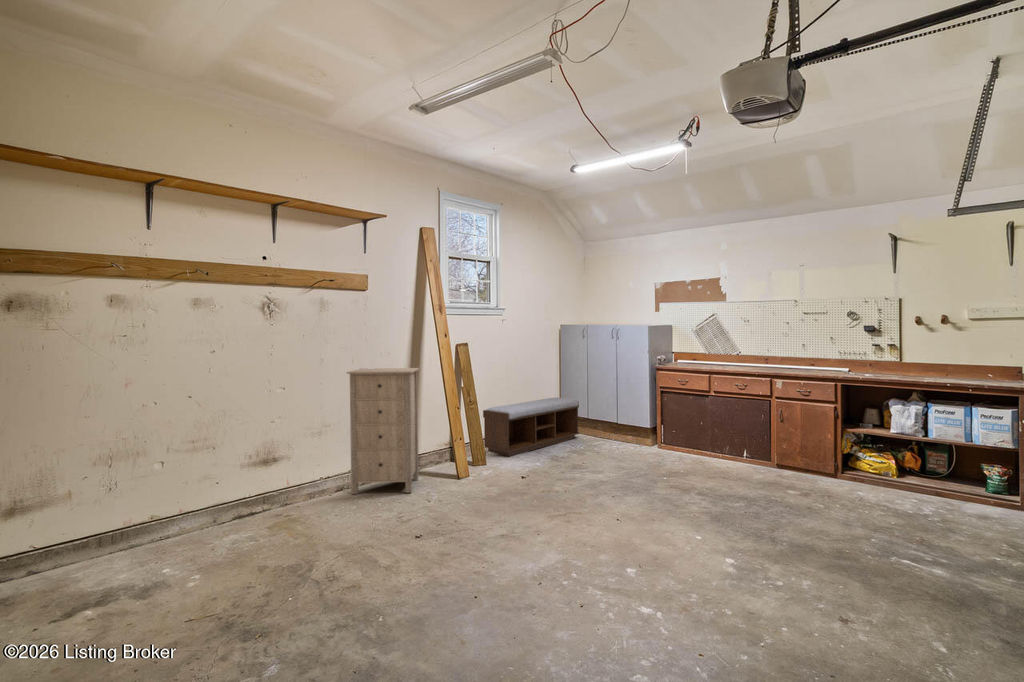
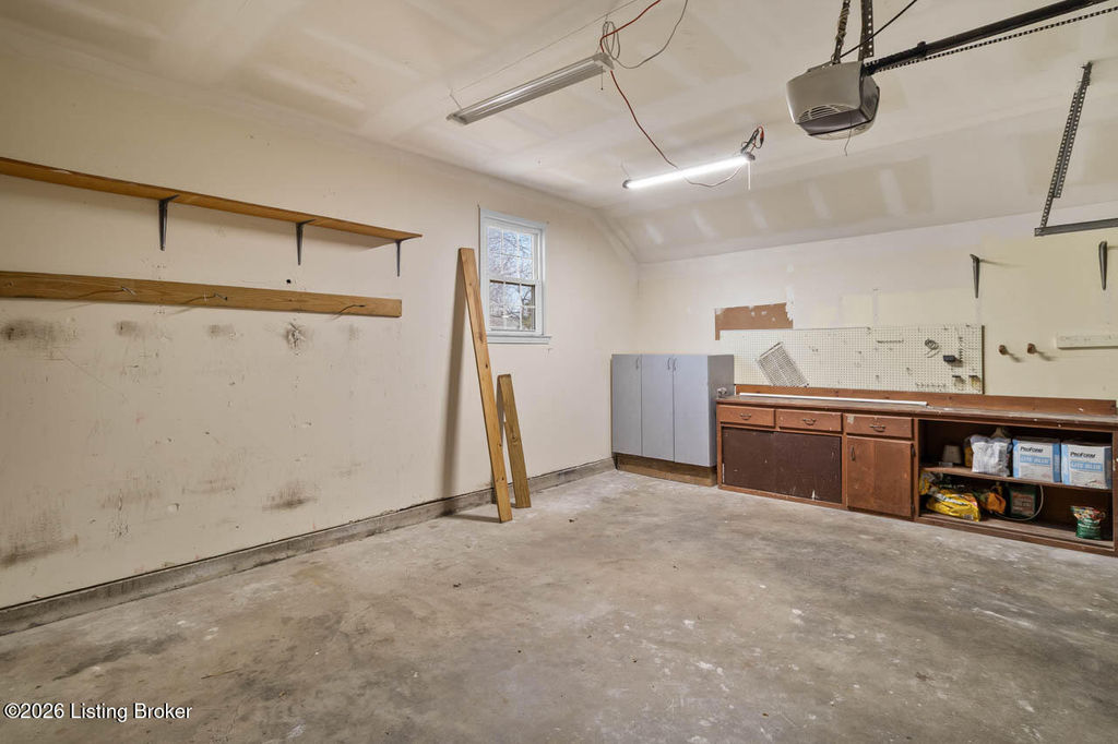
- bench (534, 423)
- storage cabinet (385, 428)
